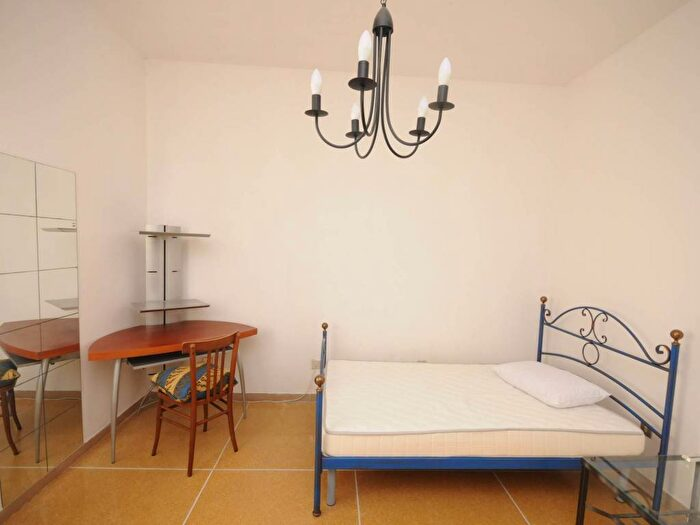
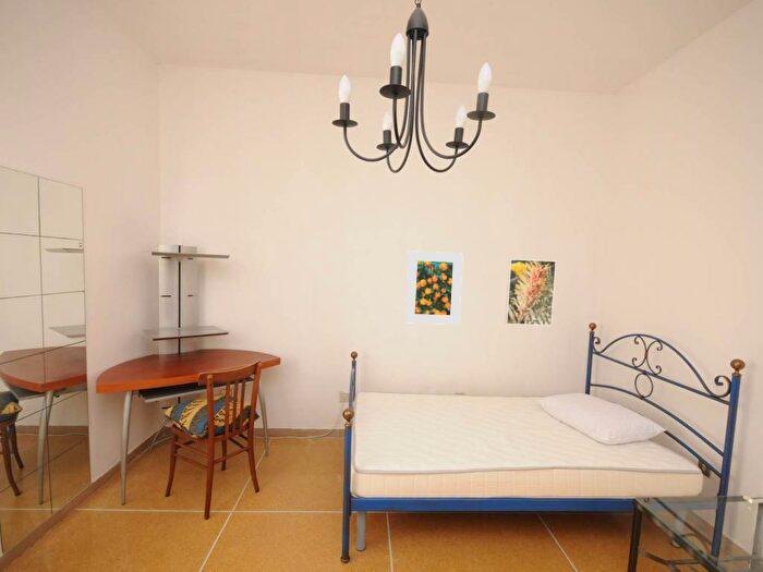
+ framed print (434, 288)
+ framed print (530, 292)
